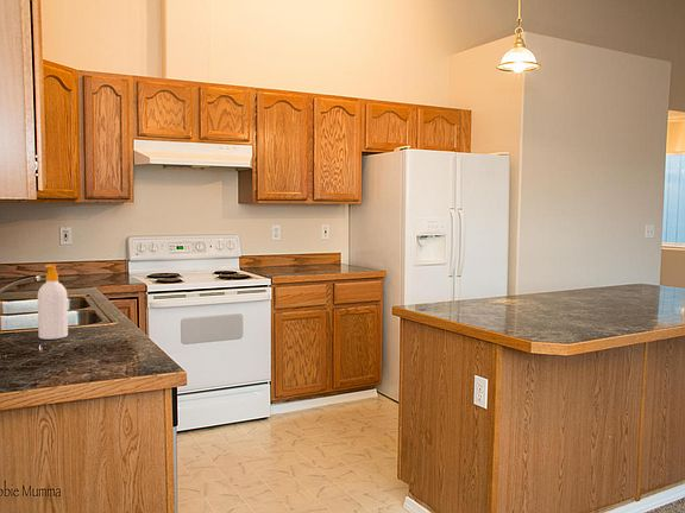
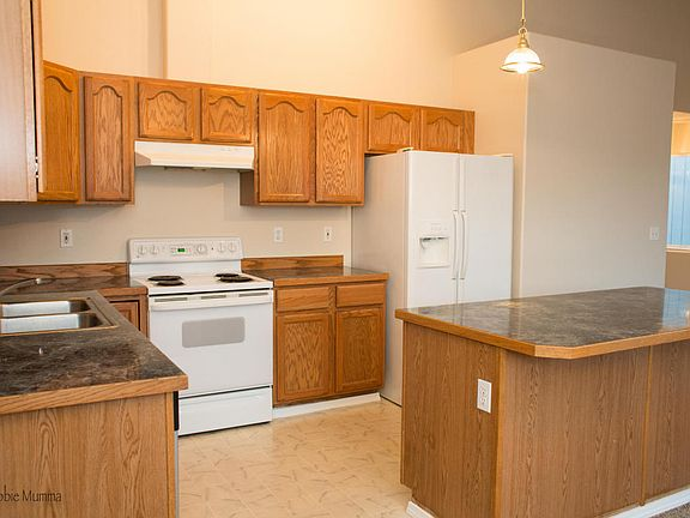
- soap bottle (51, 300)
